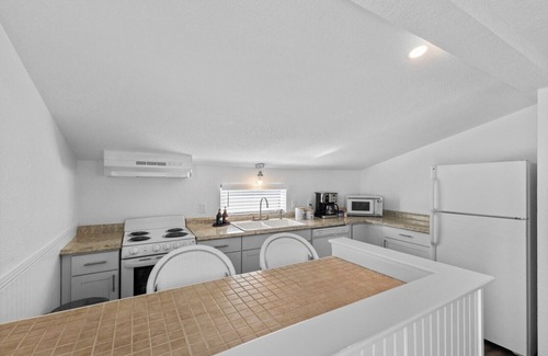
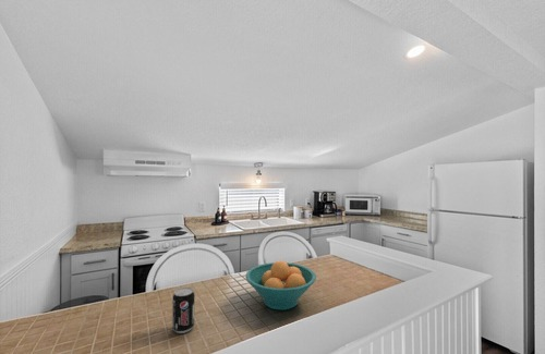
+ beverage can (183, 309)
+ fruit bowl (280, 281)
